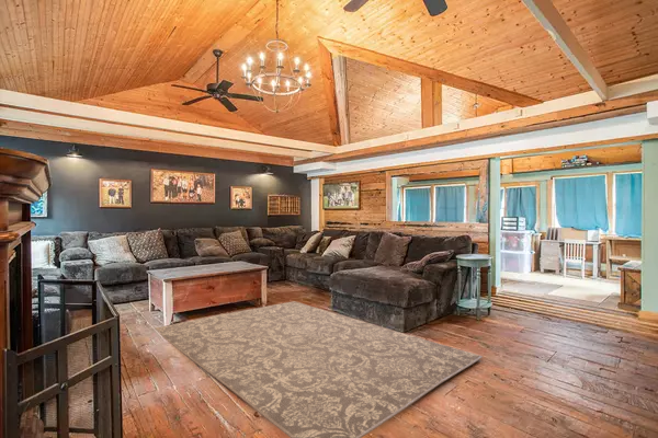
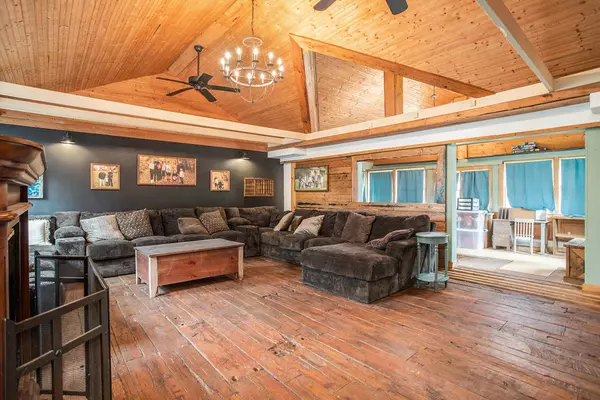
- rug (297, 341)
